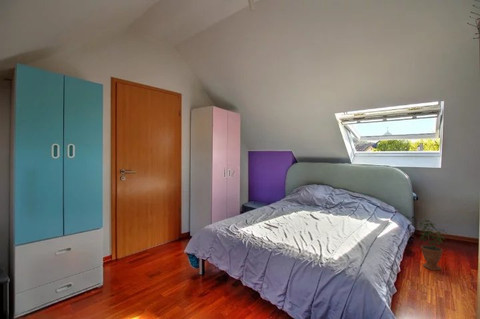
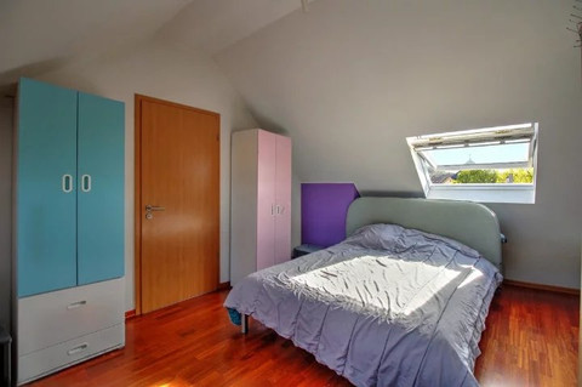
- potted plant (431, 243)
